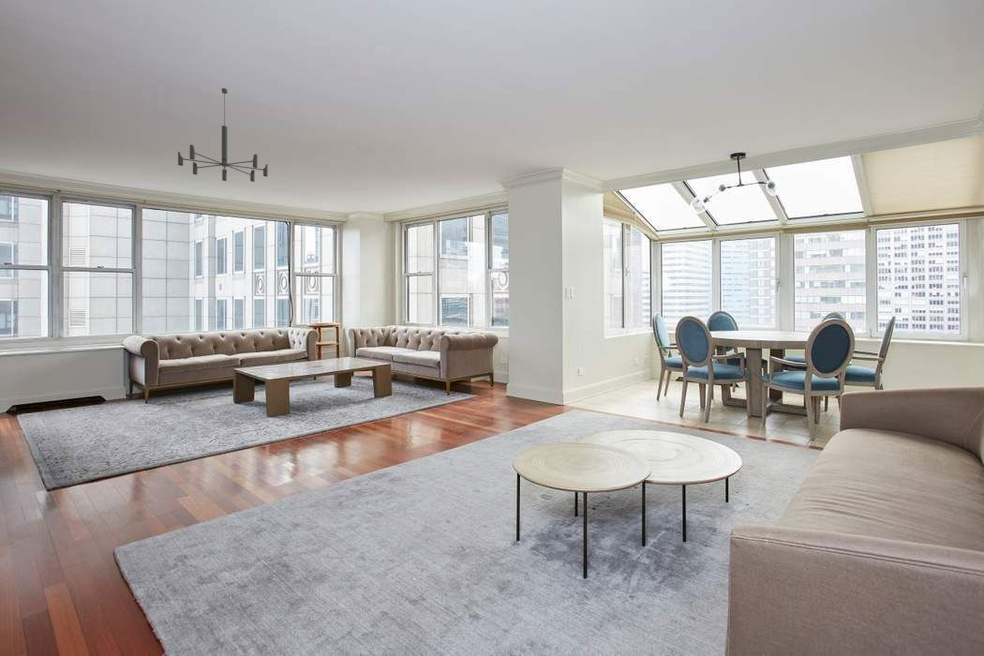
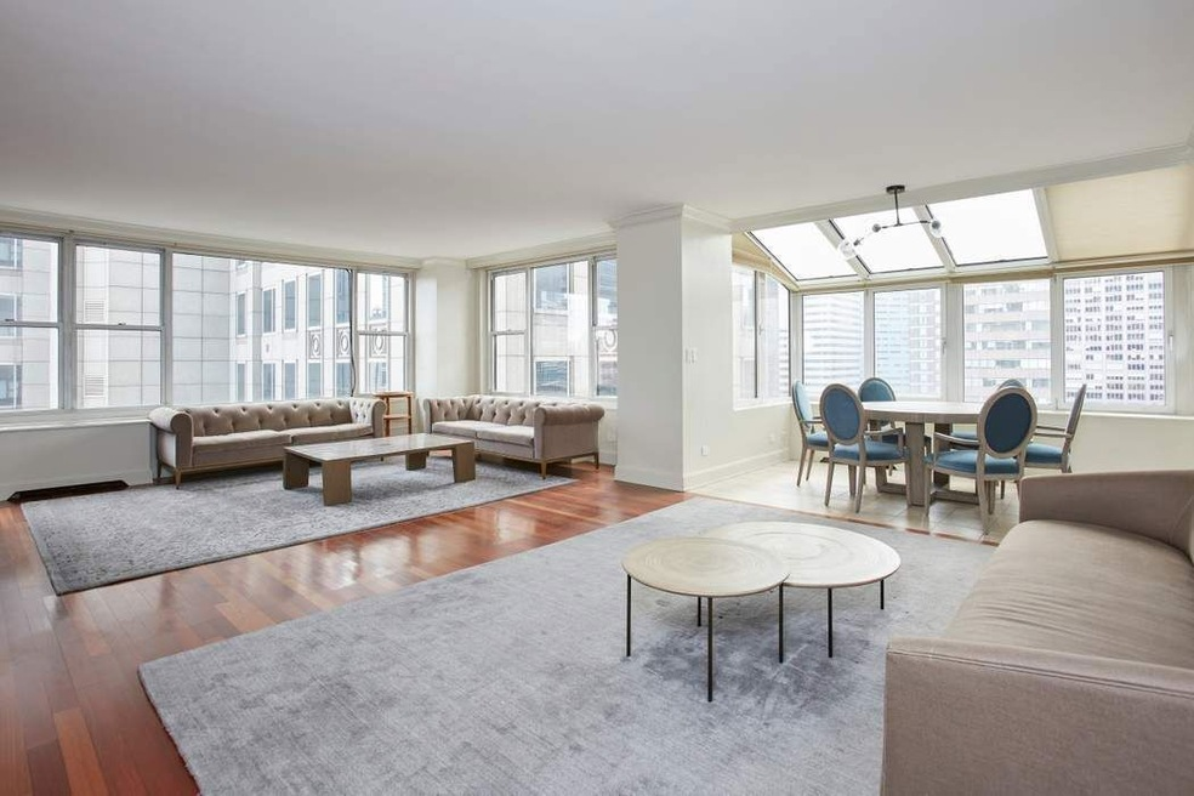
- chandelier (224, 130)
